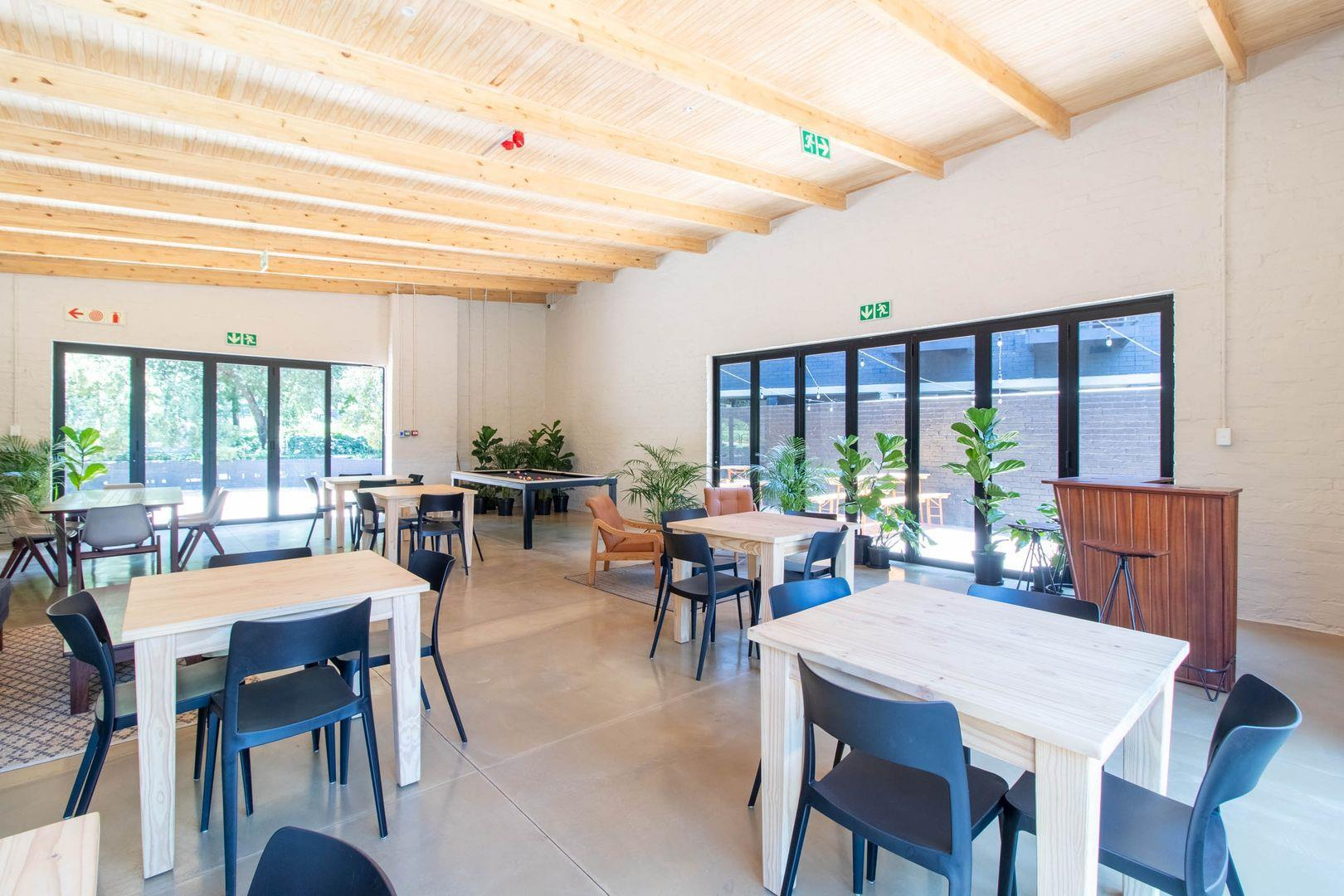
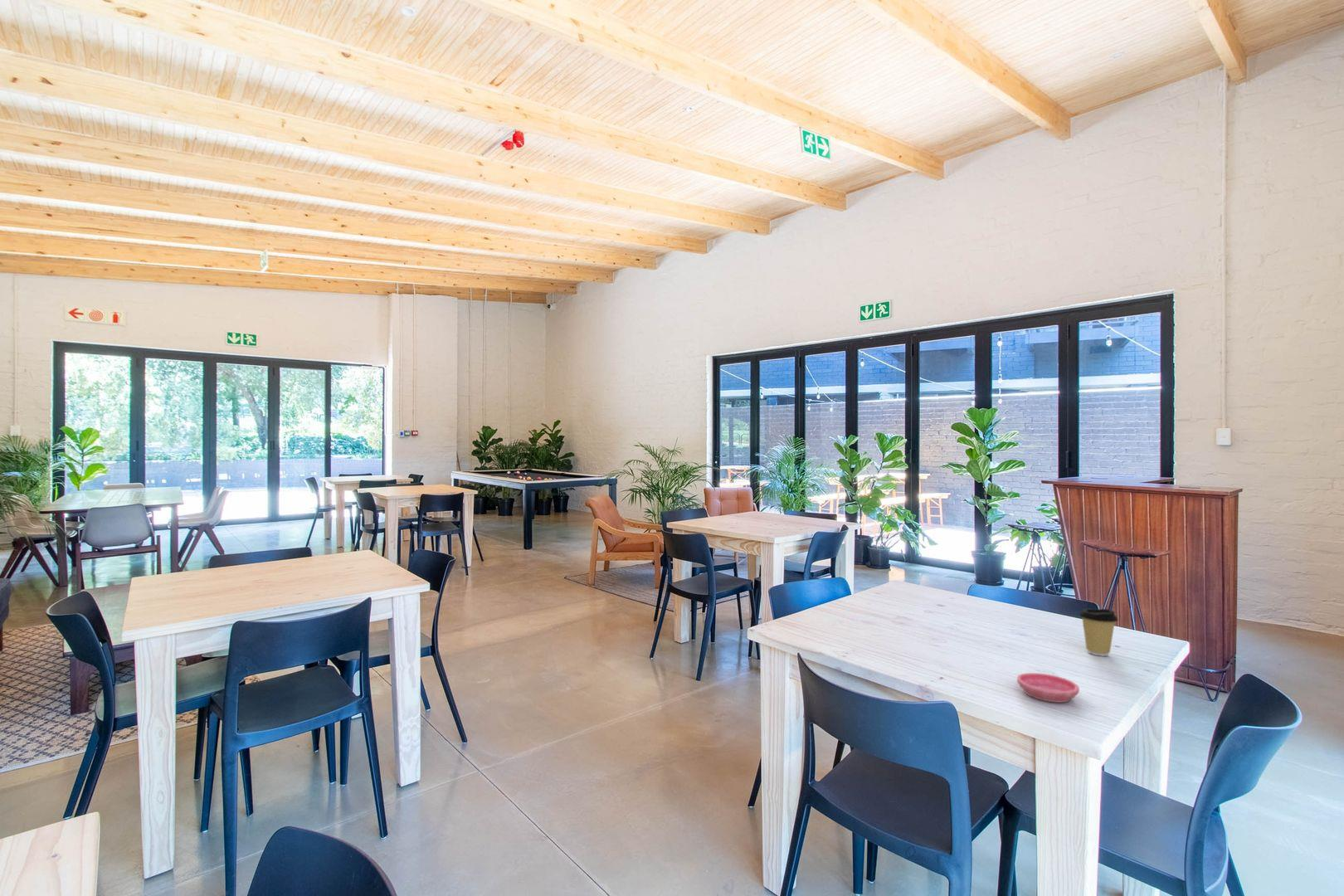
+ saucer (1047, 688)
+ coffee cup (1098, 631)
